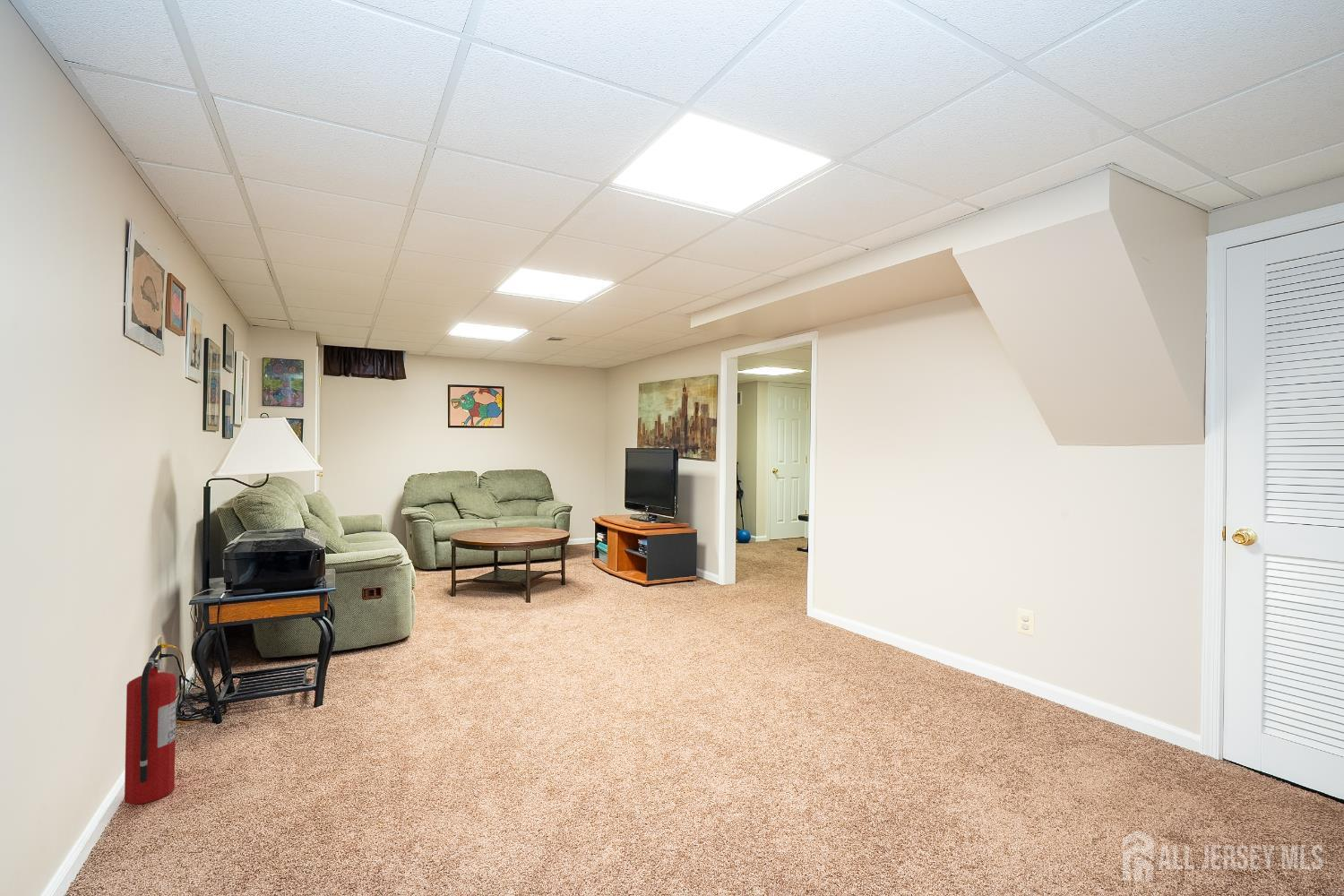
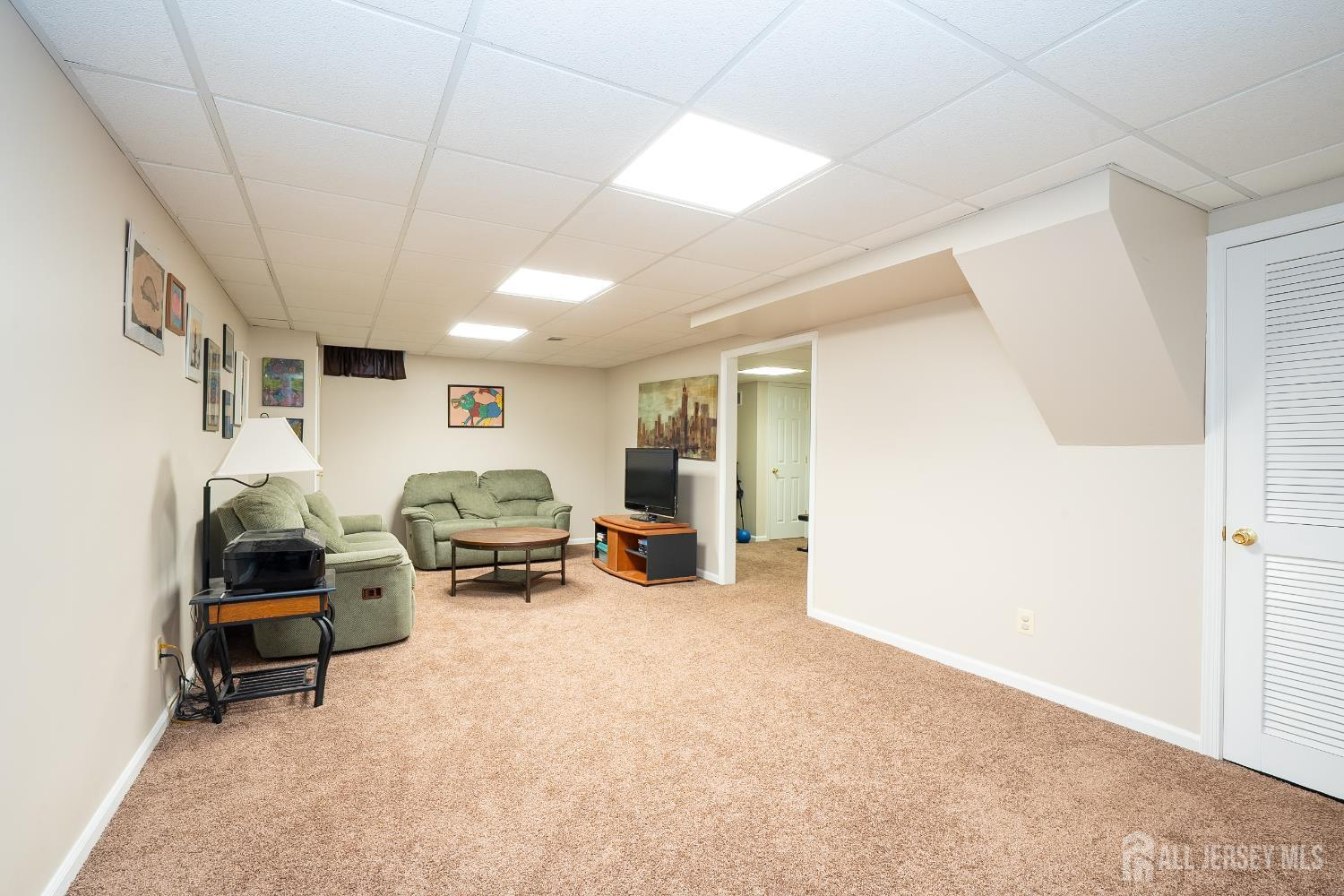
- fire extinguisher (151, 723)
